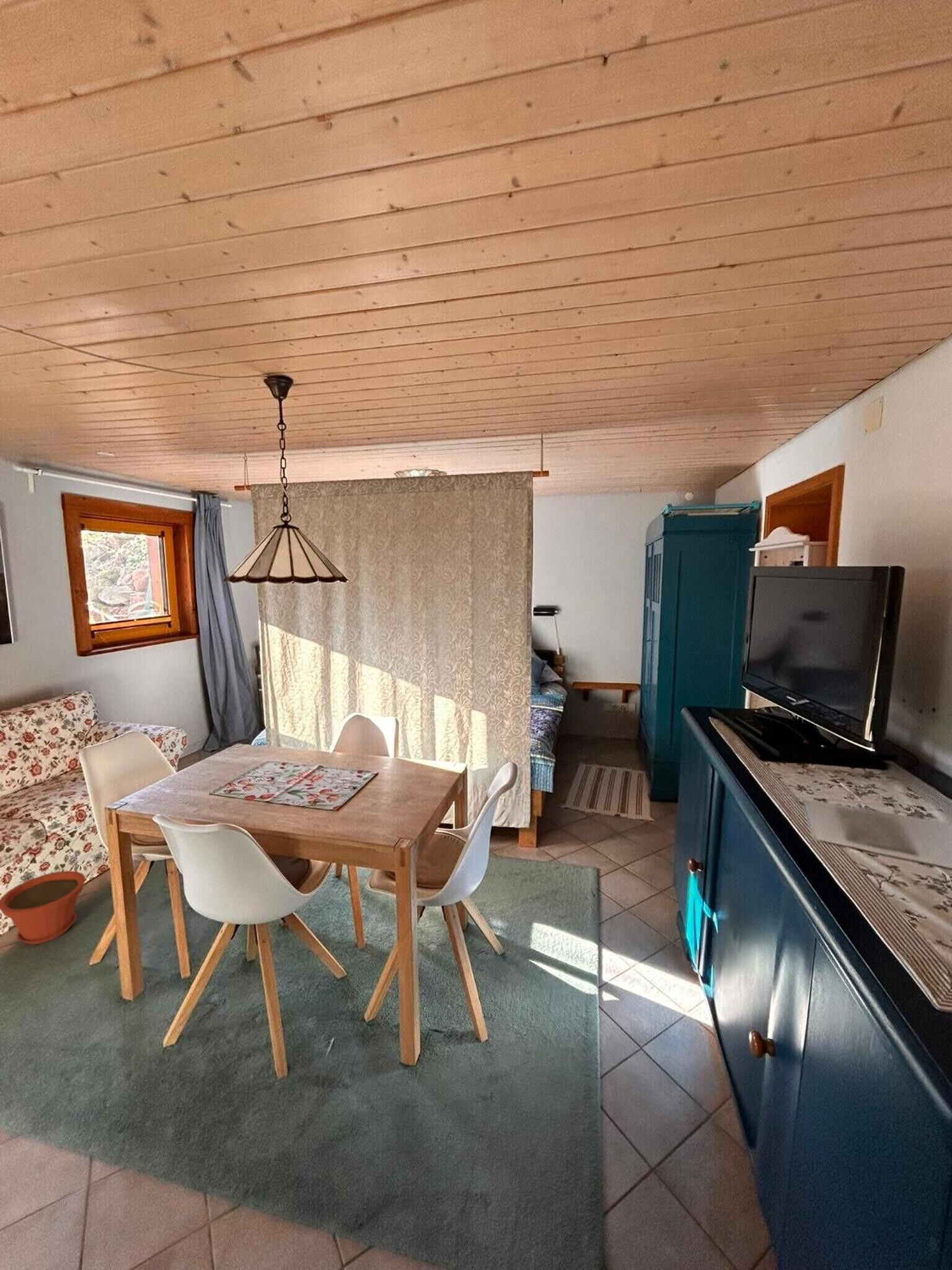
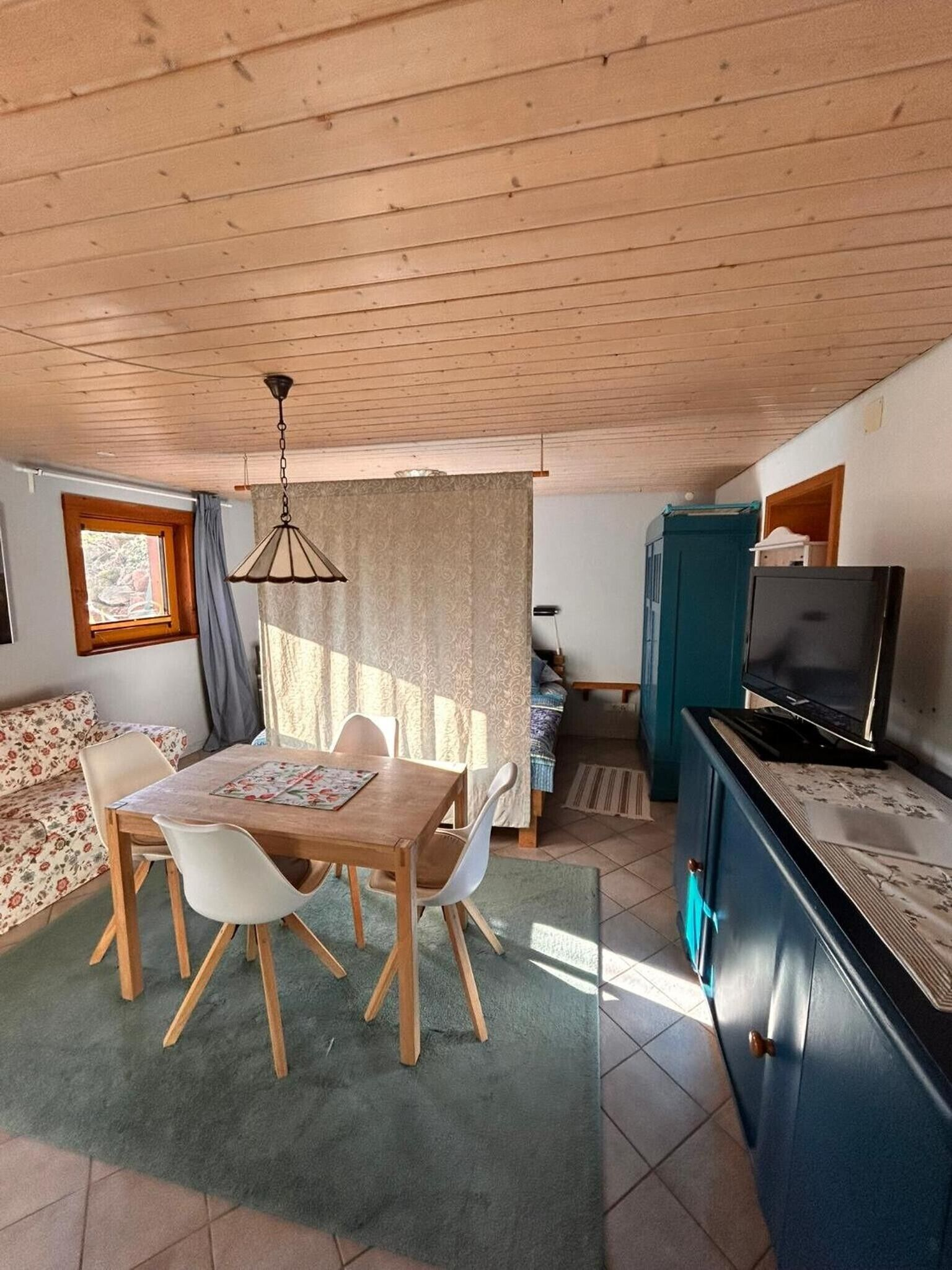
- plant pot (46, 911)
